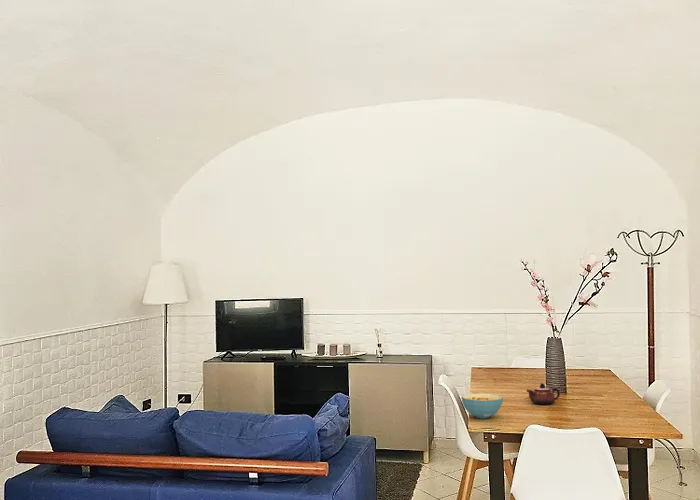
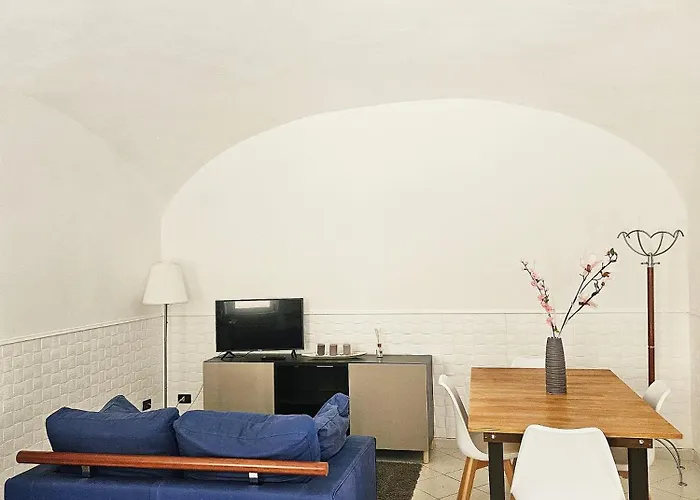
- teapot (543, 393)
- cereal bowl (482, 407)
